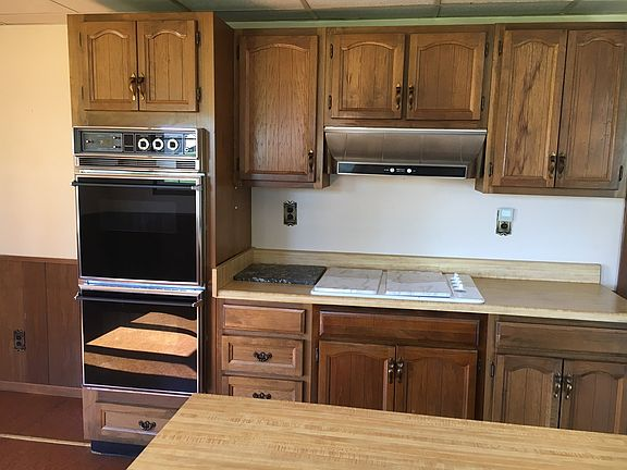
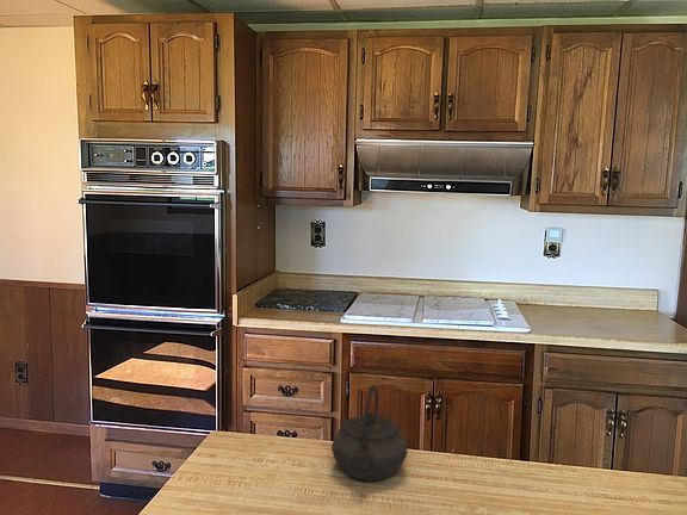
+ kettle (369, 430)
